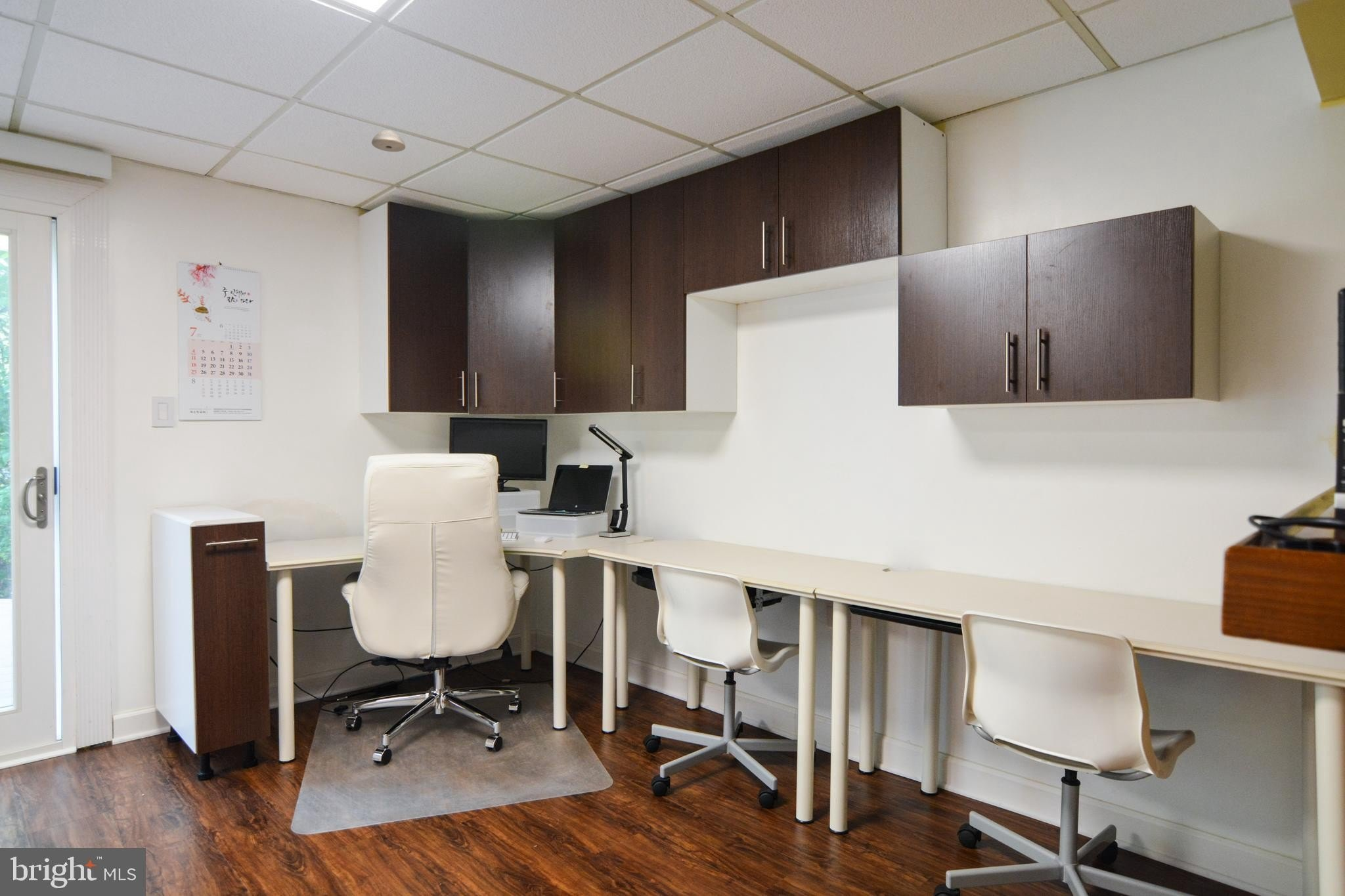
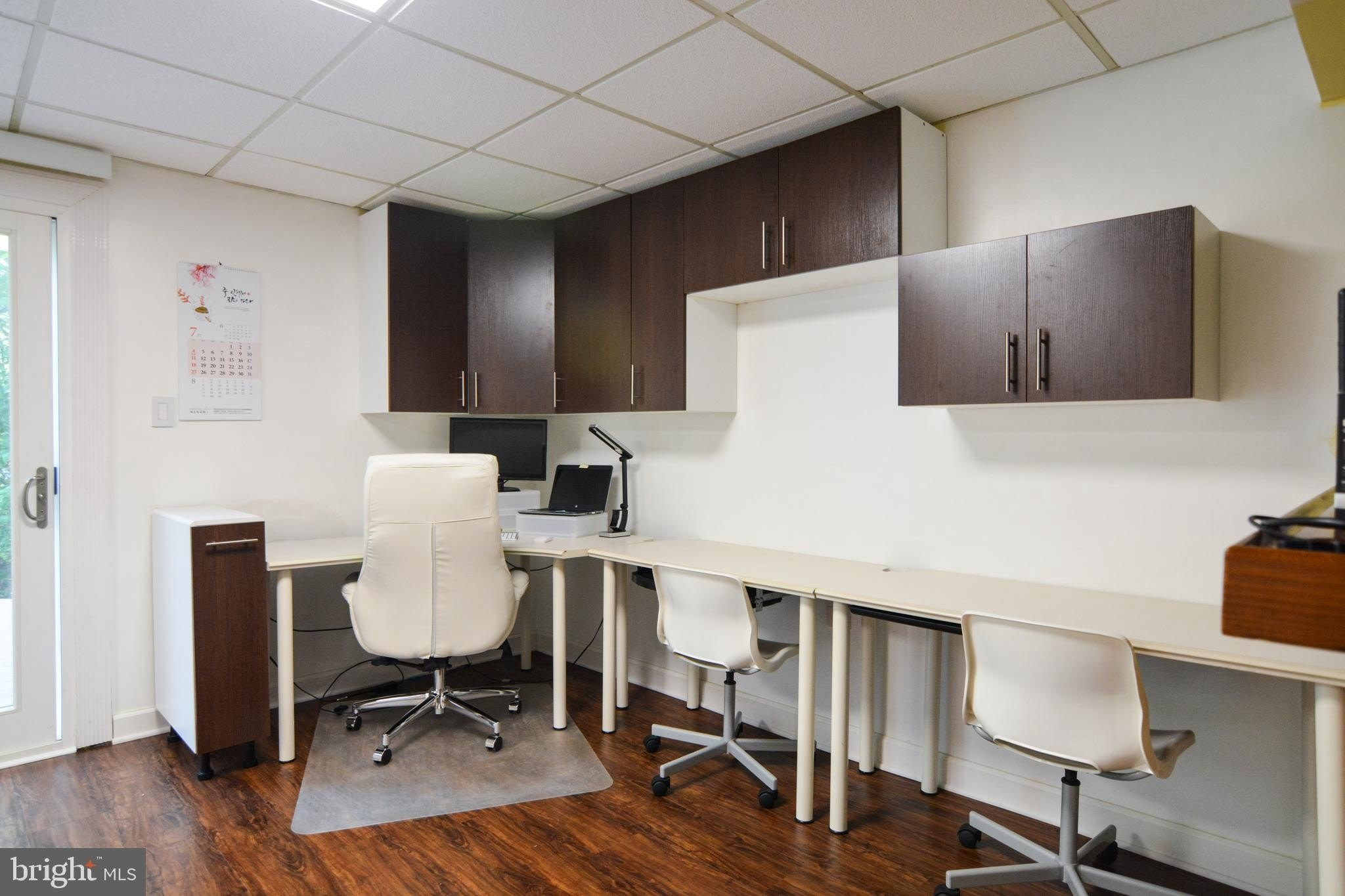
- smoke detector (388, 139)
